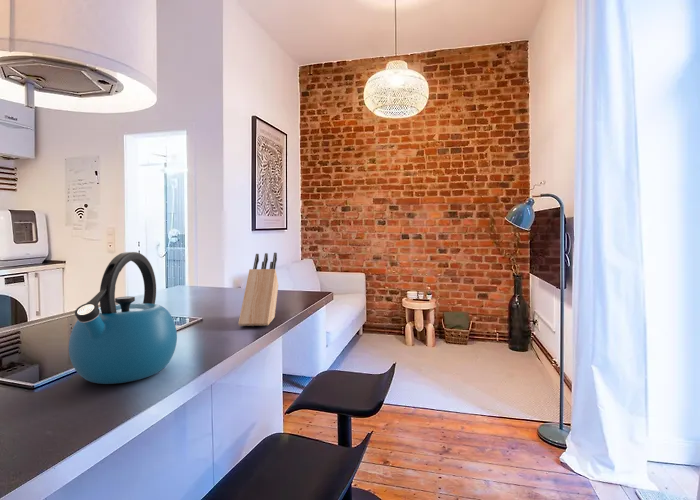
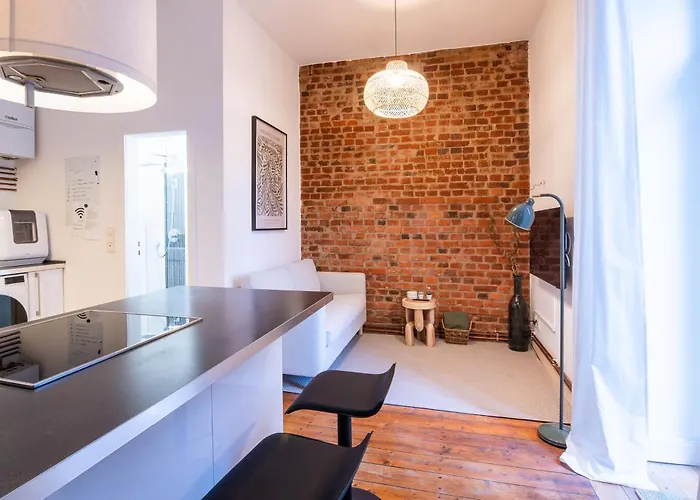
- kettle (122, 314)
- knife block (261, 285)
